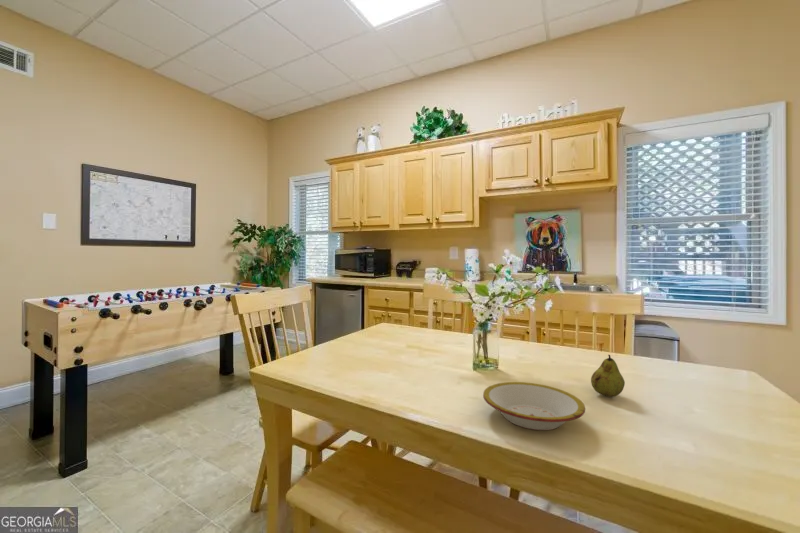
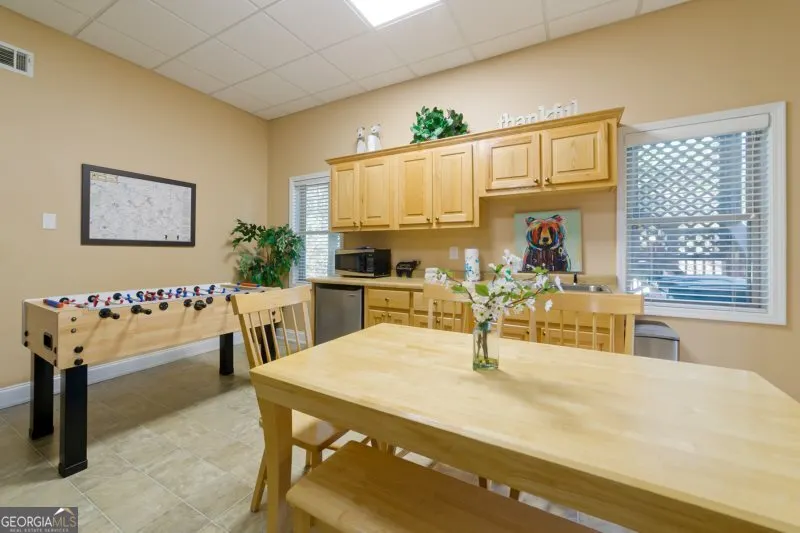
- bowl (531, 407)
- fruit (607, 374)
